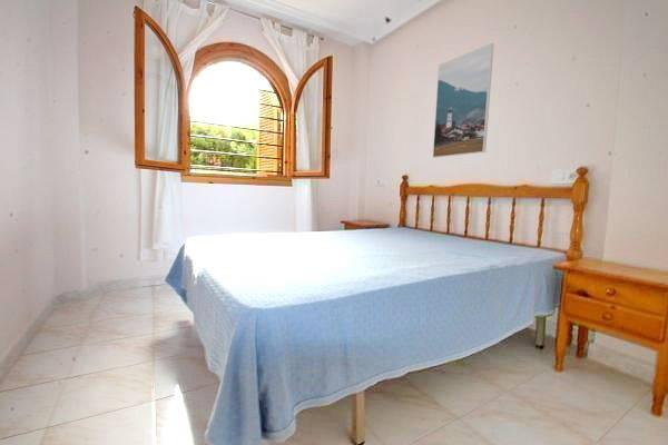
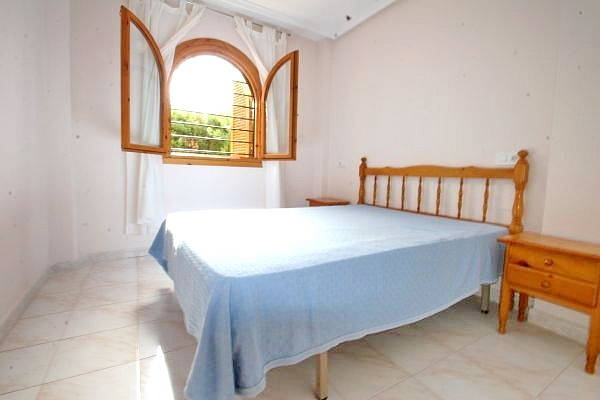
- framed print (460, 106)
